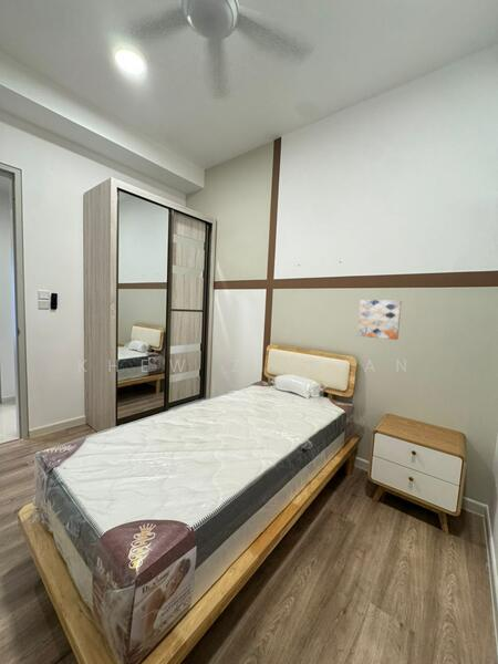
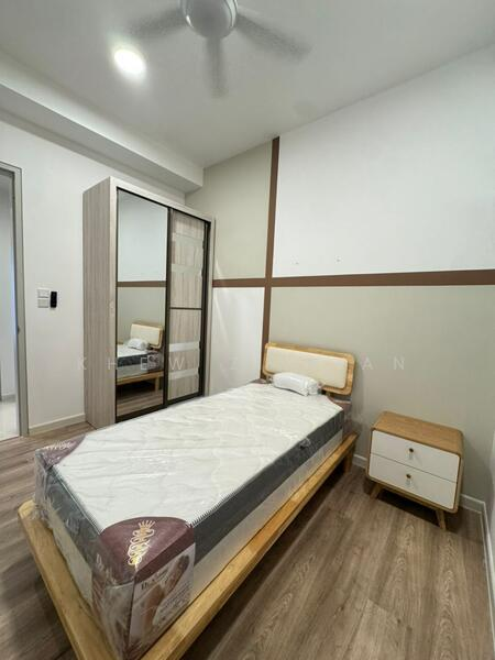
- wall art (378, 319)
